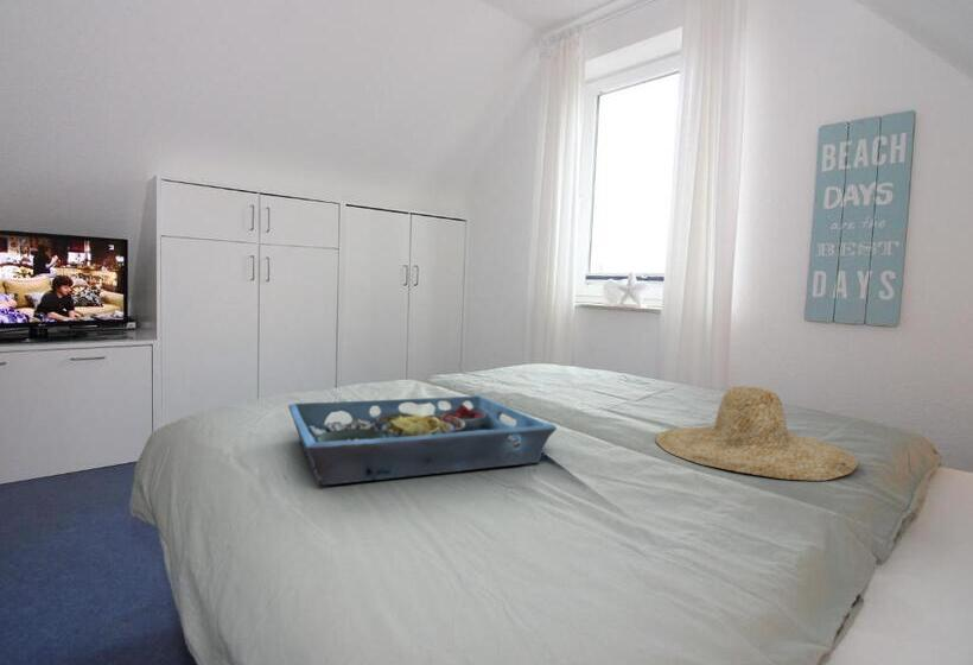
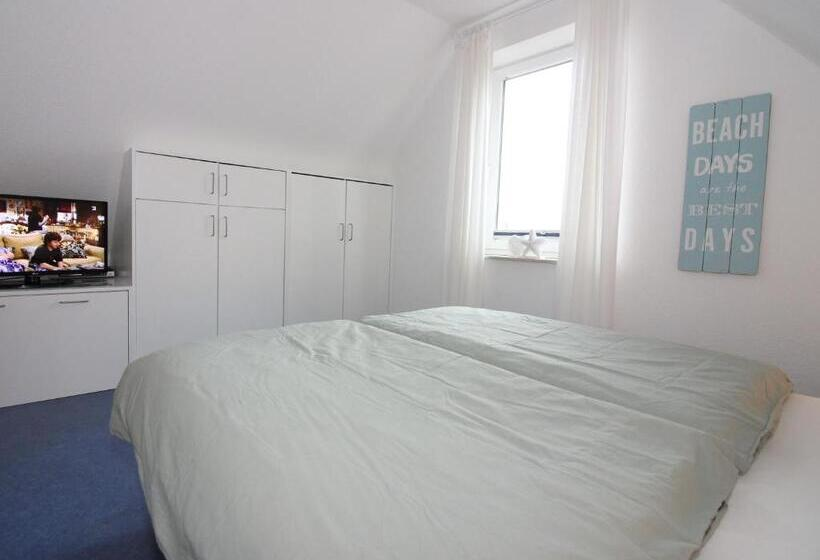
- serving tray (414, 429)
- straw hat (751, 419)
